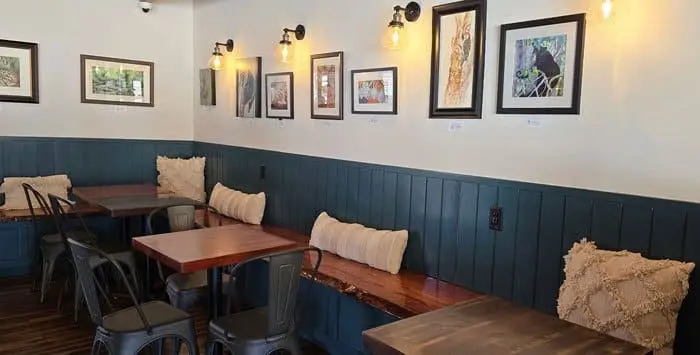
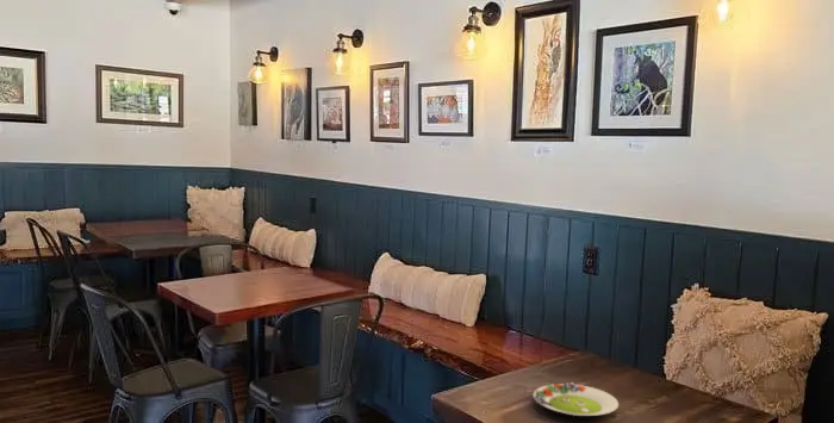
+ salad plate (574, 400)
